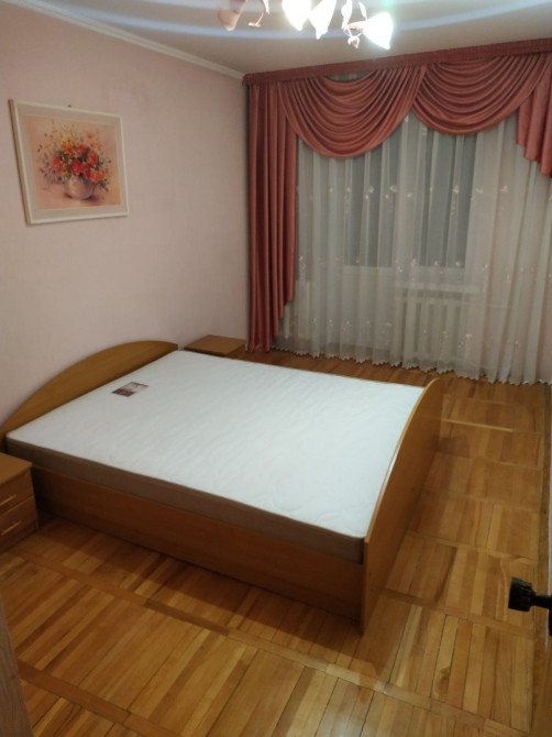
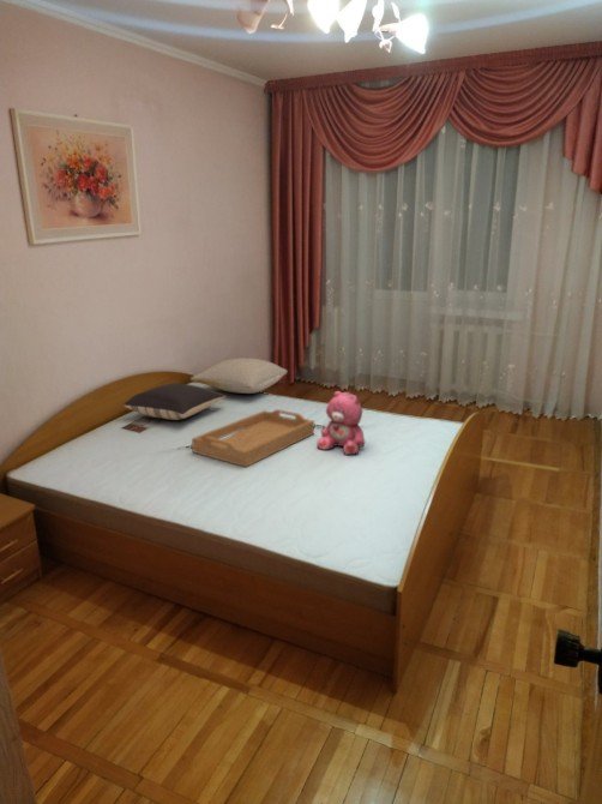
+ pillow (240, 374)
+ teddy bear (342, 419)
+ serving tray (255, 433)
+ pillow (175, 400)
